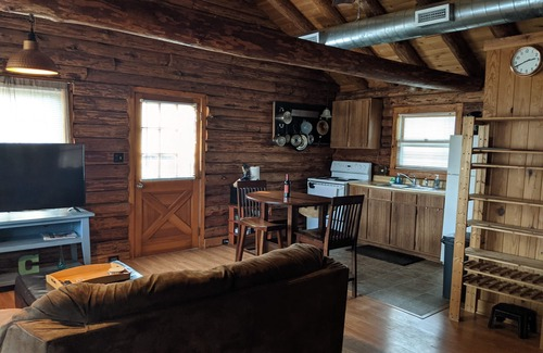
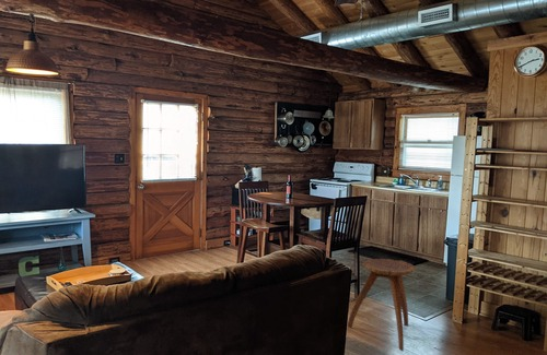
+ stool (392, 293)
